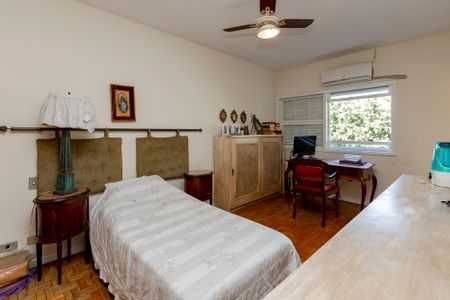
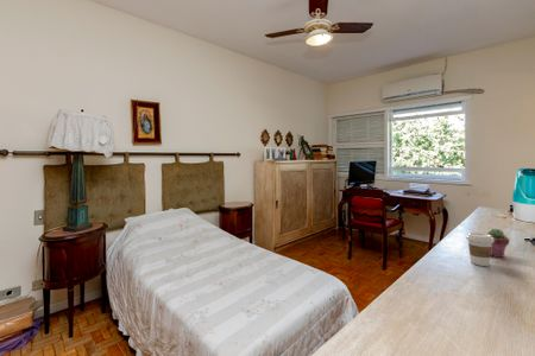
+ potted succulent (495, 241)
+ coffee cup (479, 248)
